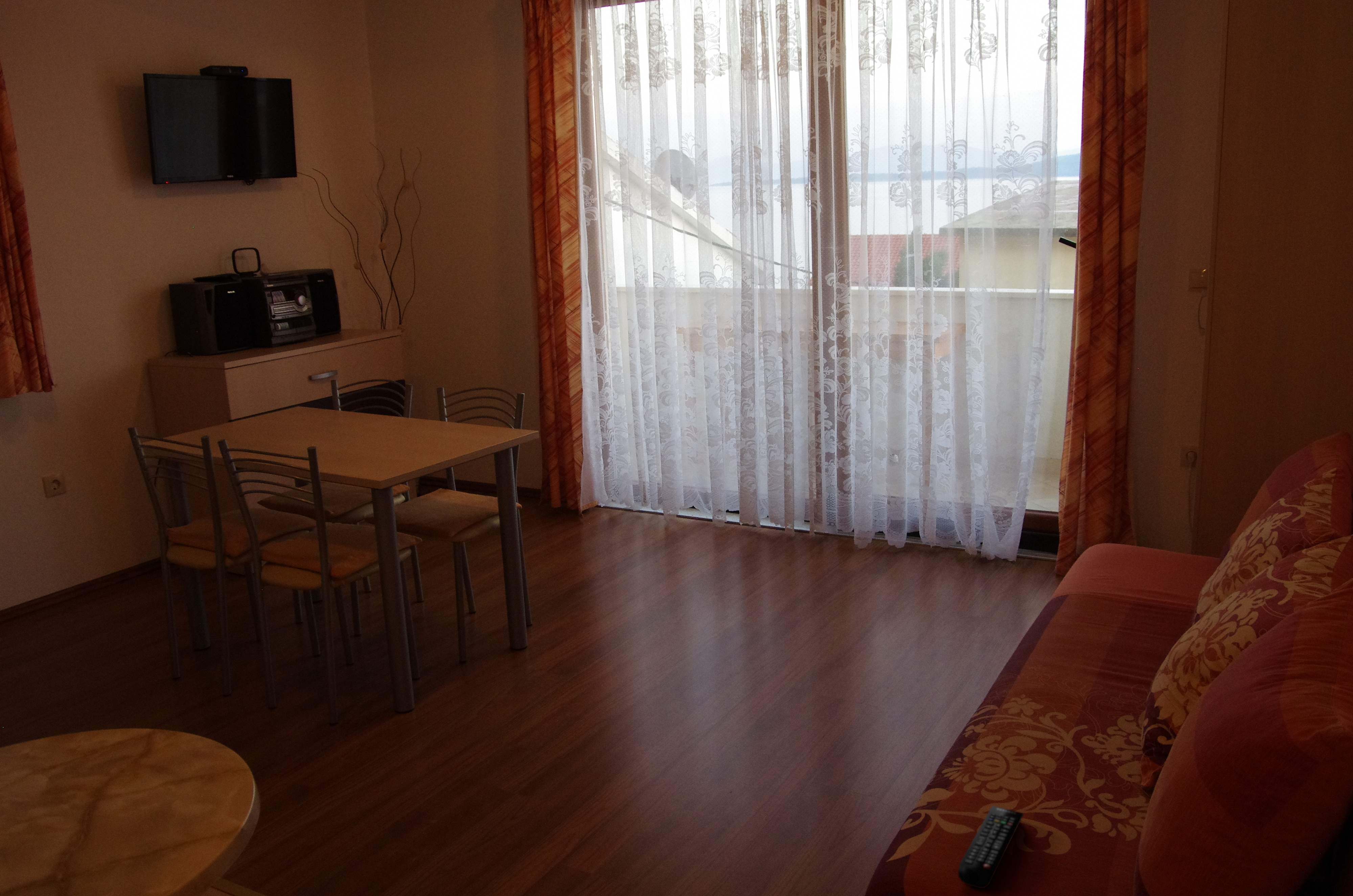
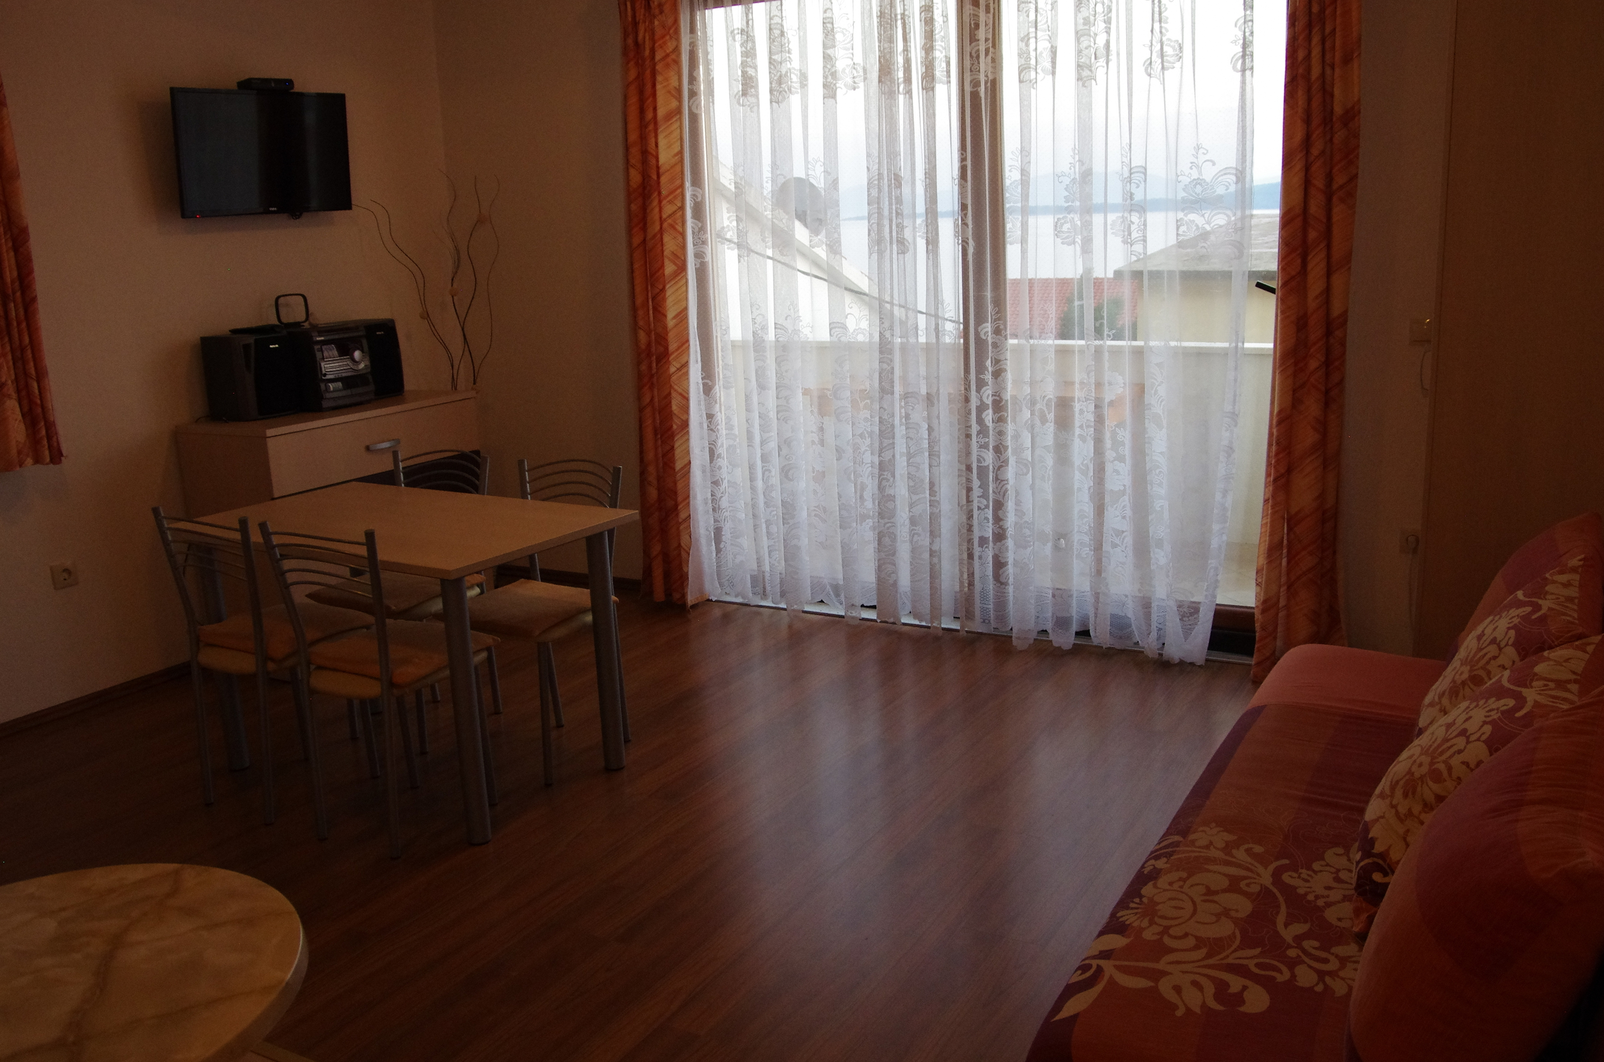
- remote control (992, 843)
